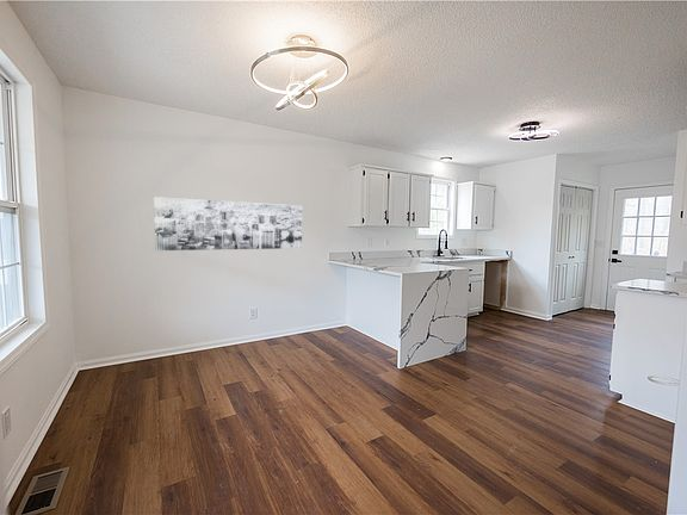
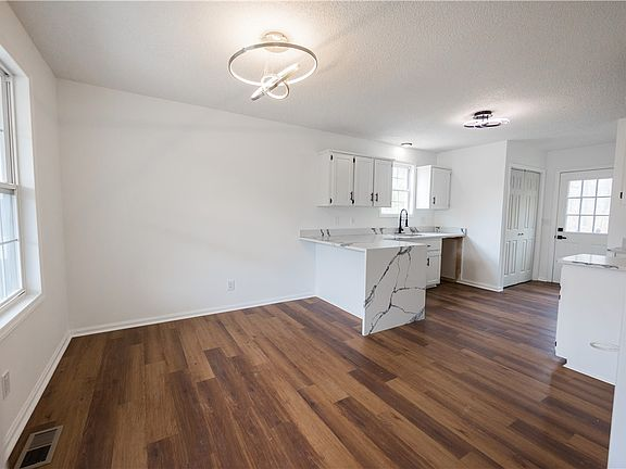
- wall art (236, 225)
